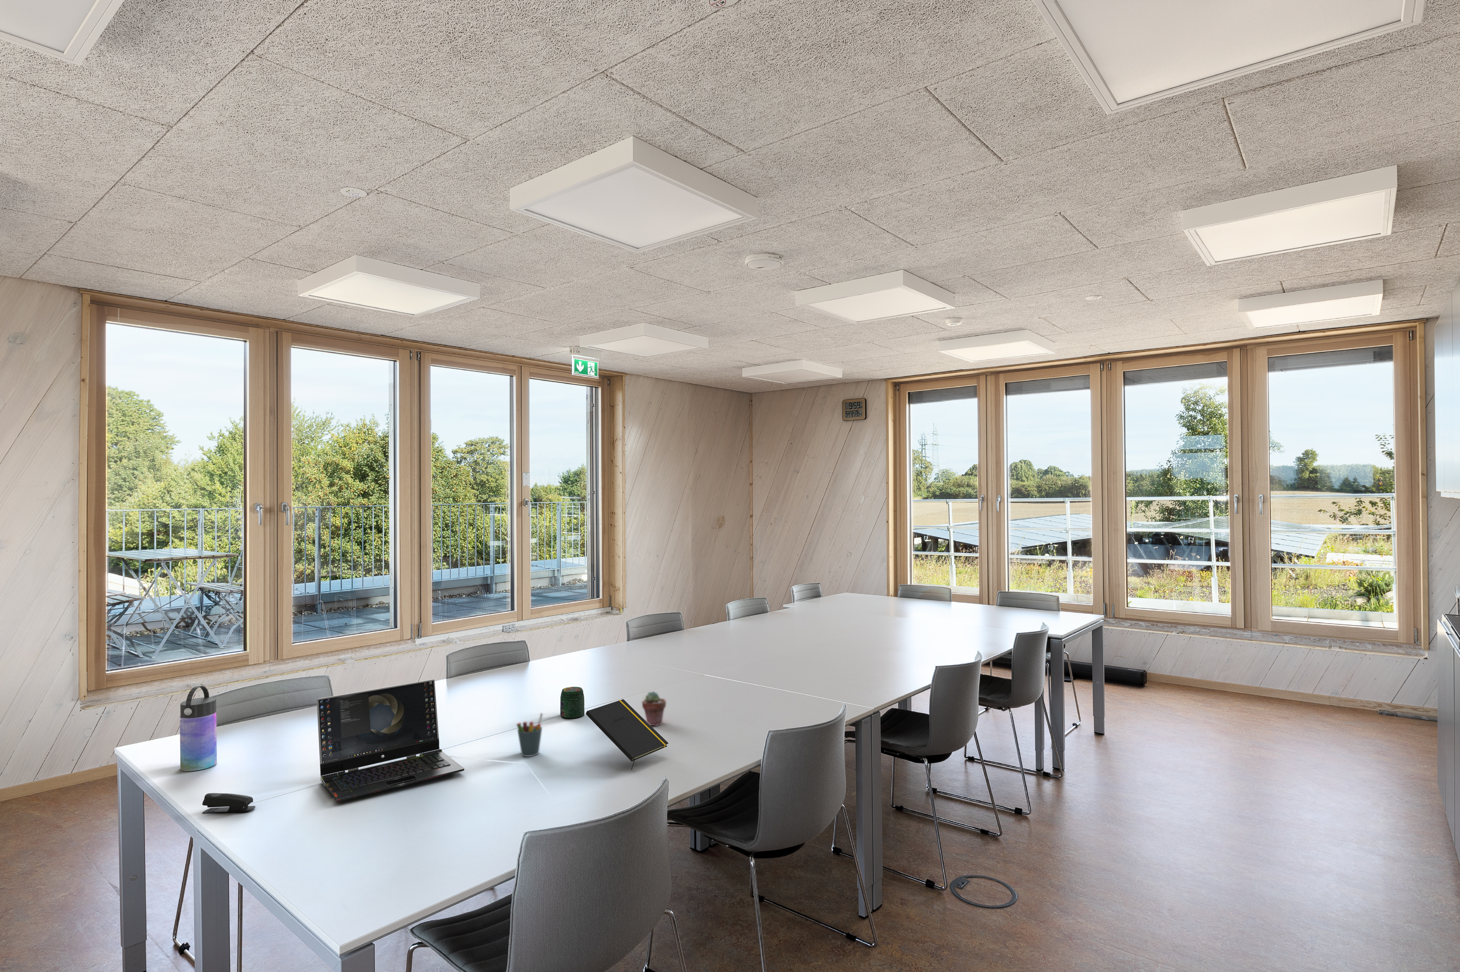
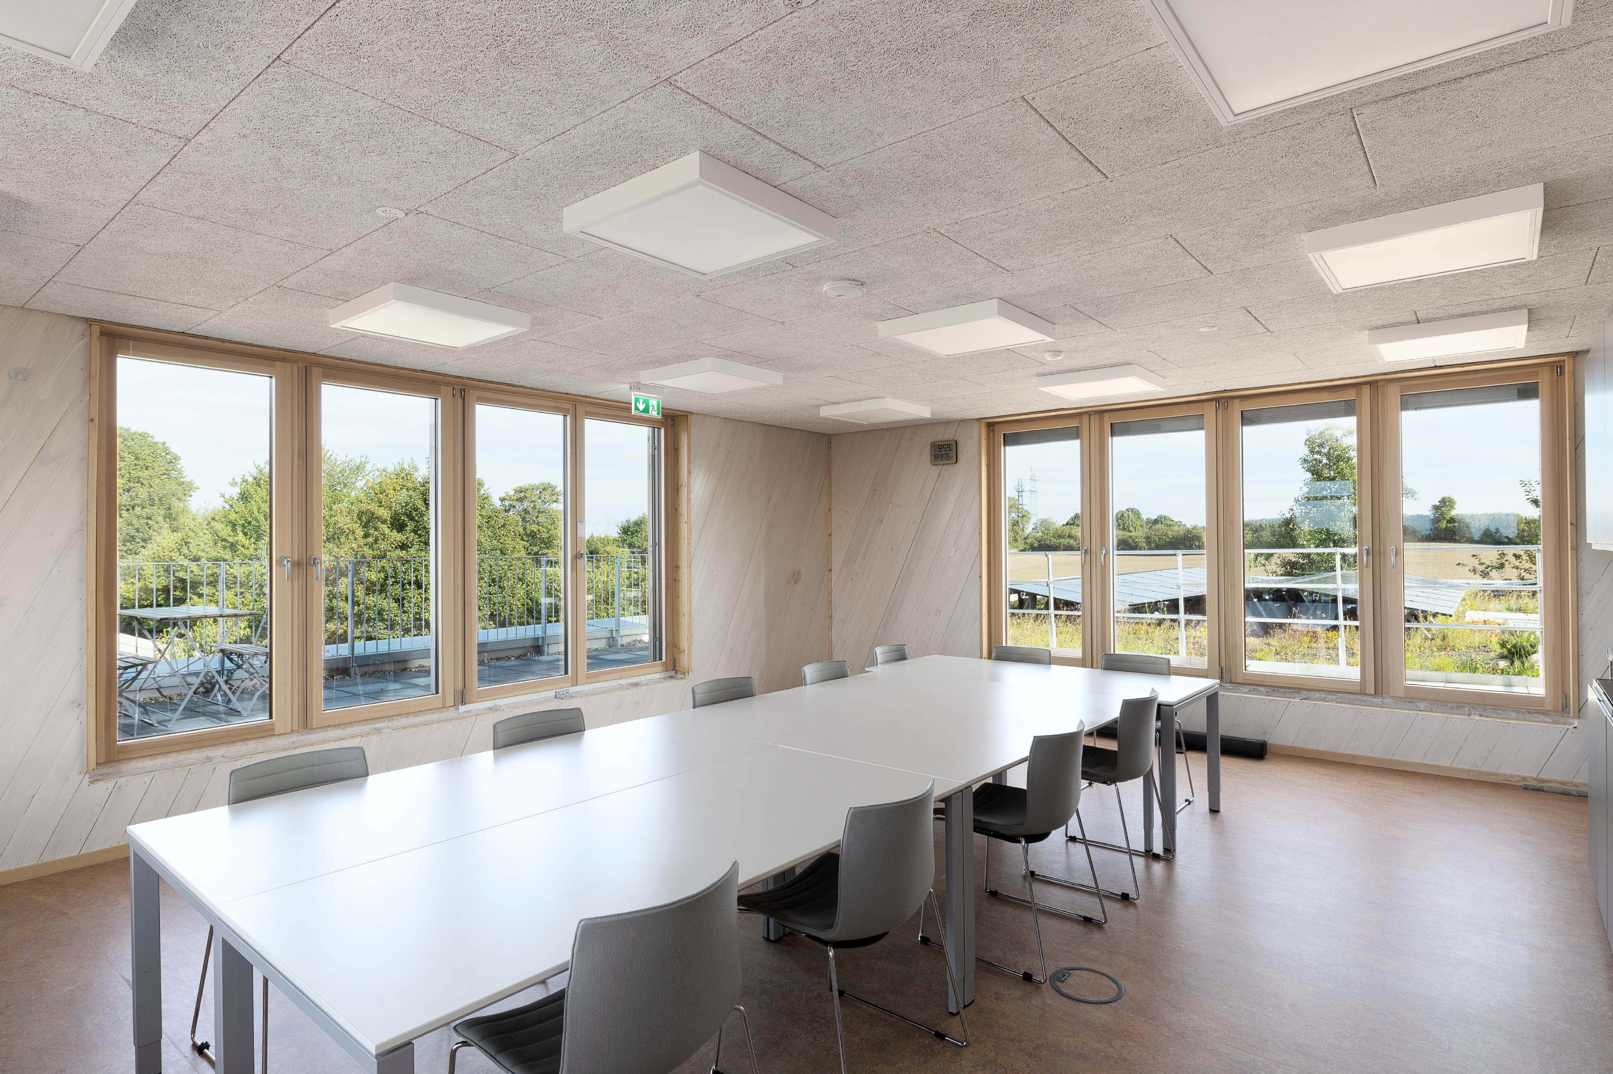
- notepad (627, 733)
- laptop computer (391, 737)
- pen holder (530, 734)
- potted succulent (653, 707)
- stapler (229, 802)
- jar (572, 702)
- water bottle (199, 726)
